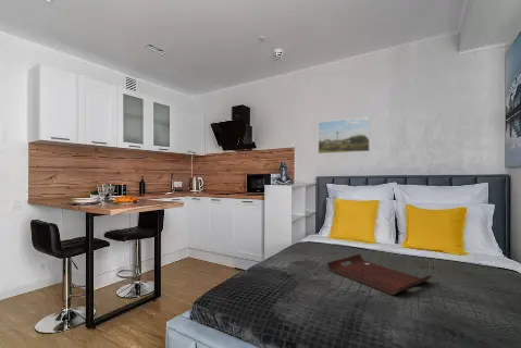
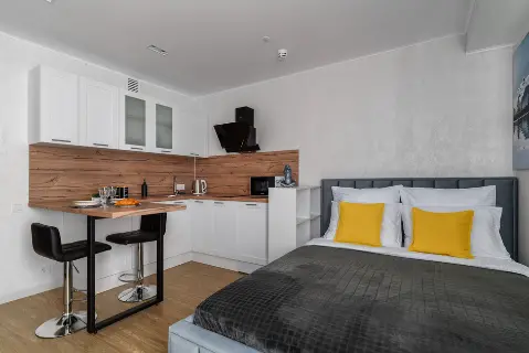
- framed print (343, 136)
- serving tray (375, 271)
